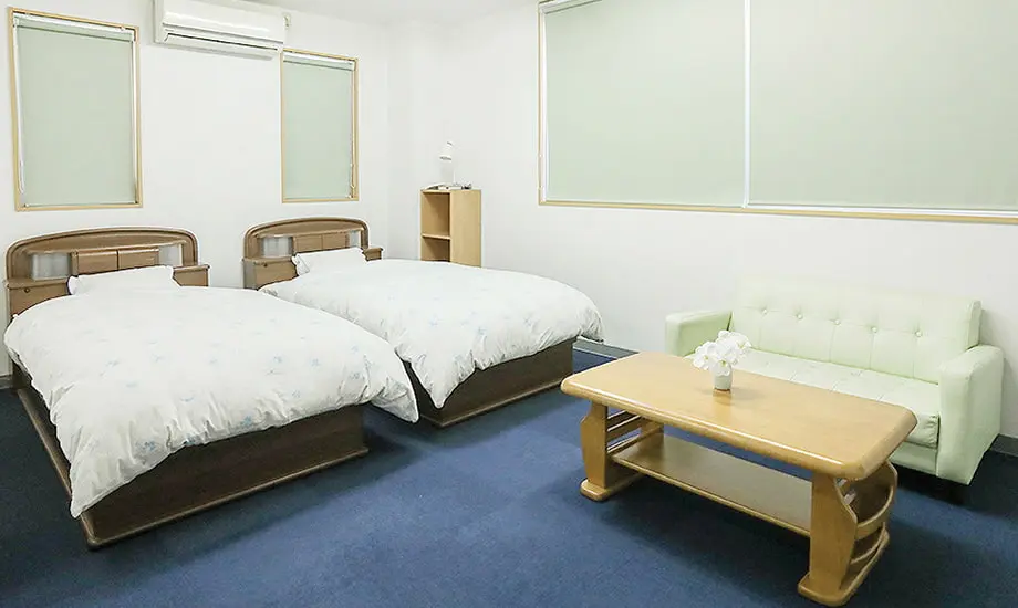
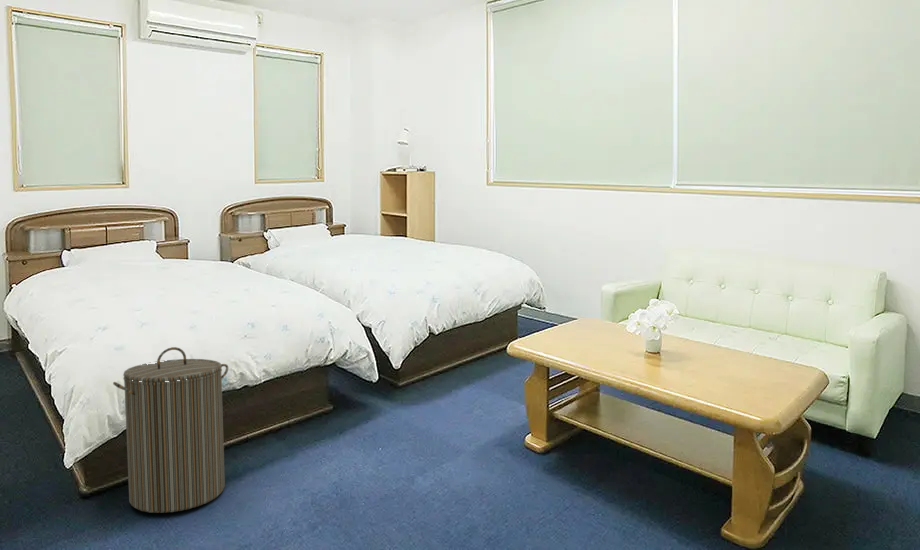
+ laundry hamper (176, 421)
